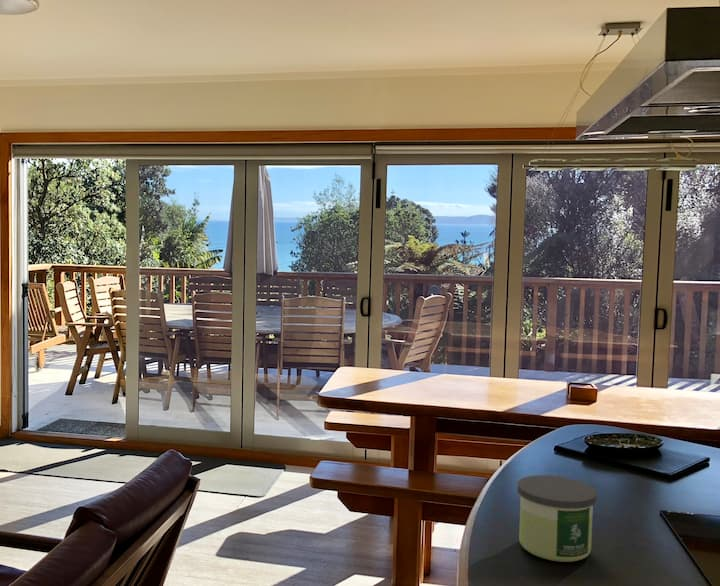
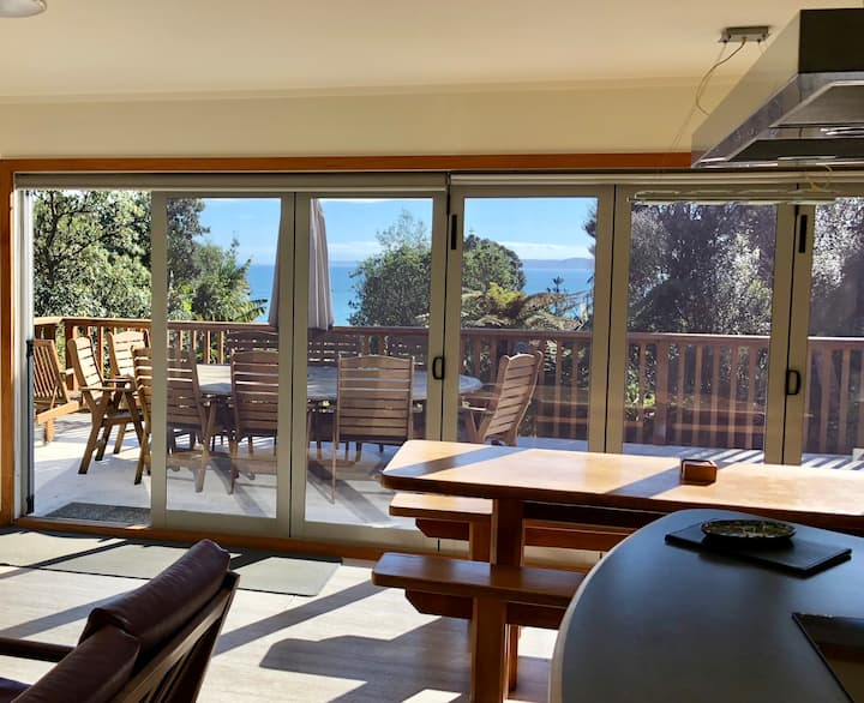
- candle (555, 518)
